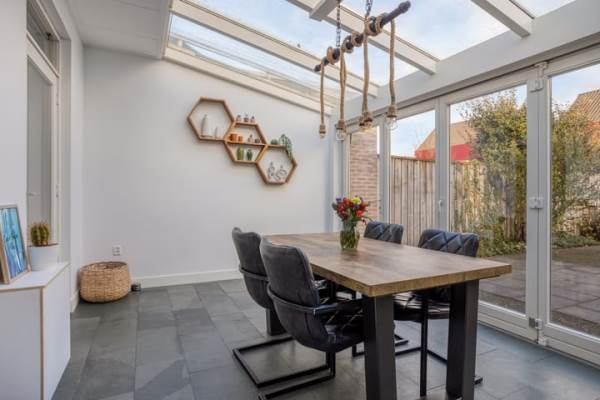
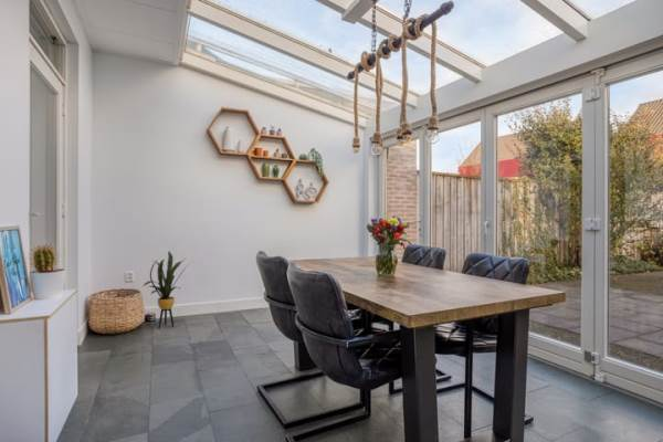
+ house plant (169, 288)
